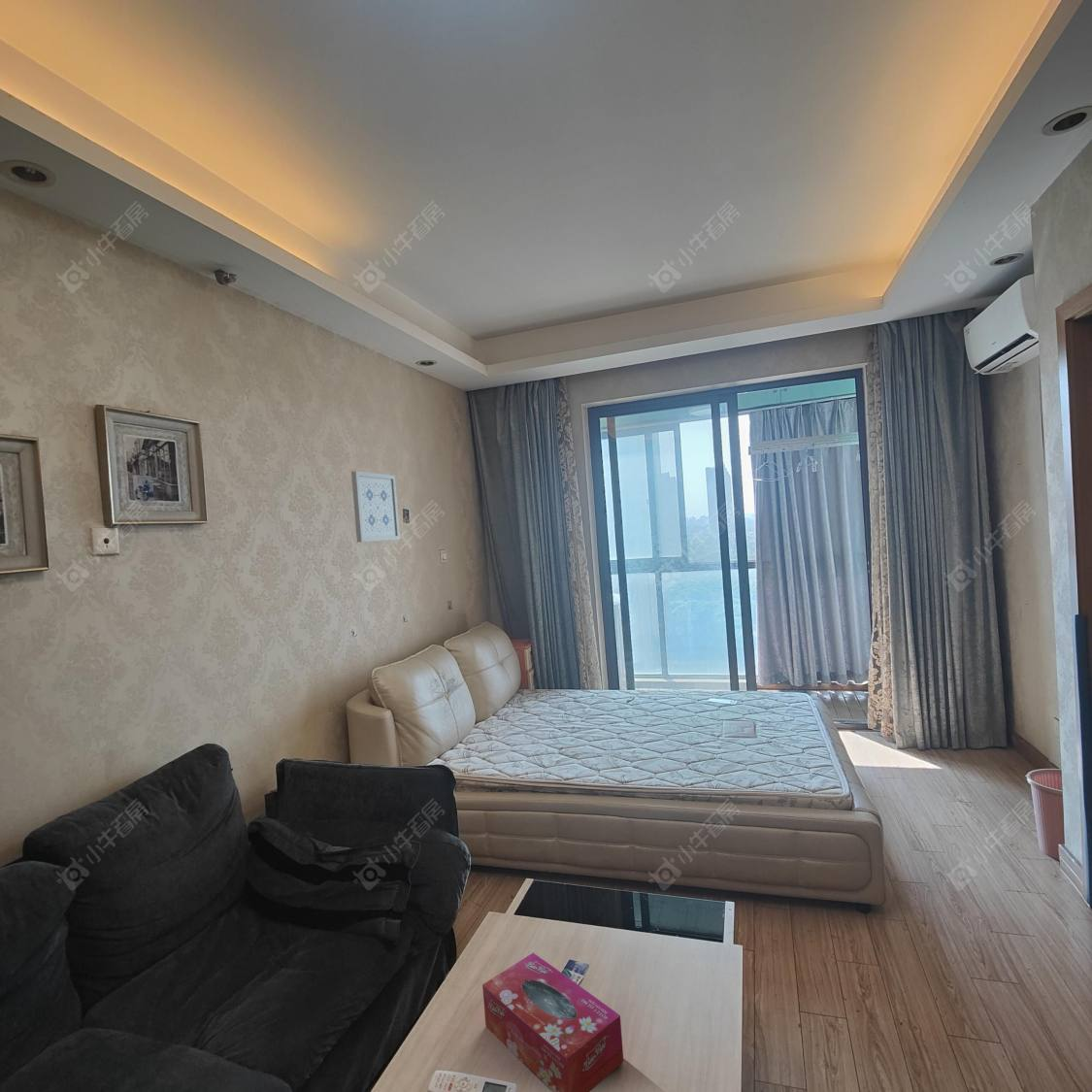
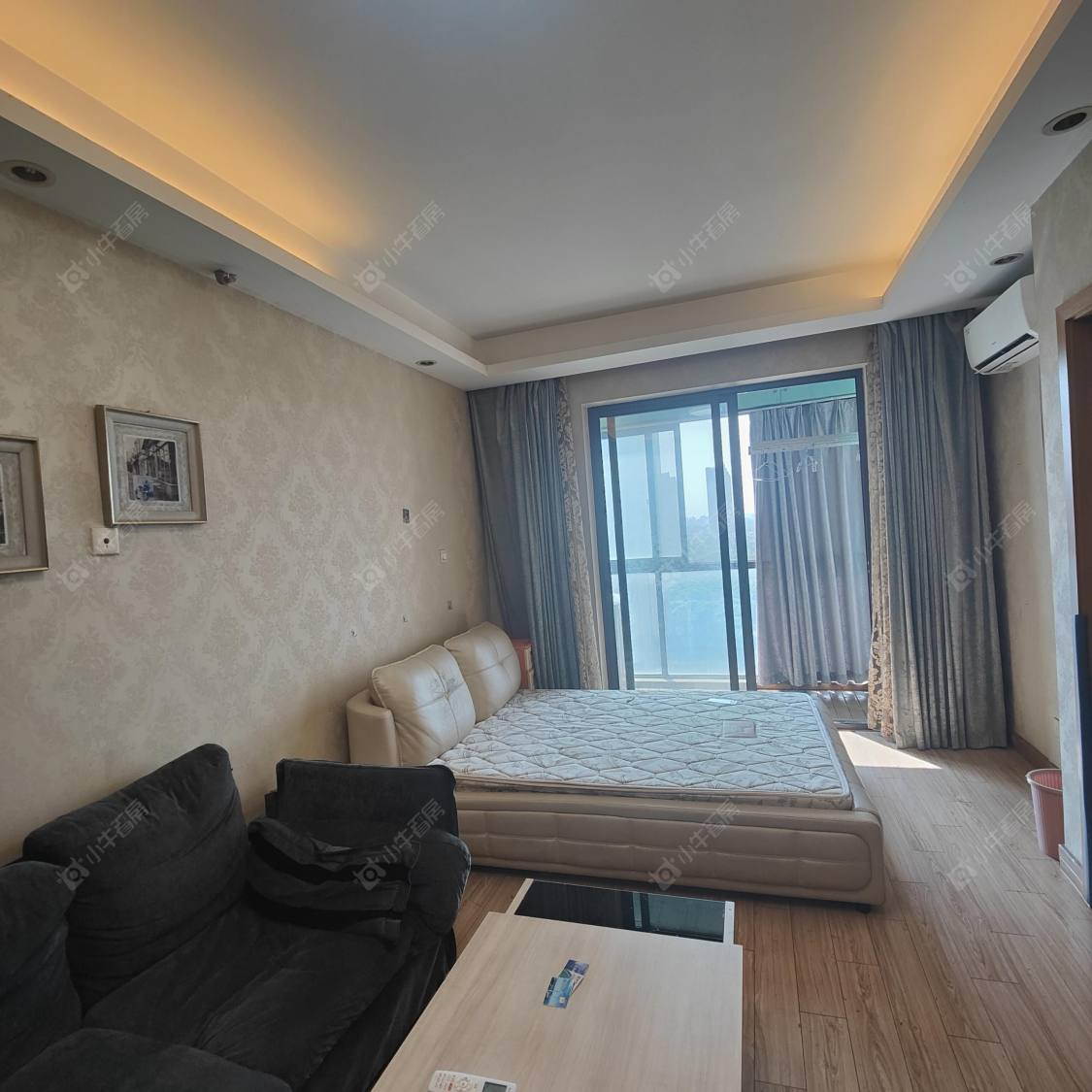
- tissue box (549, 1021)
- wall art (377, 507)
